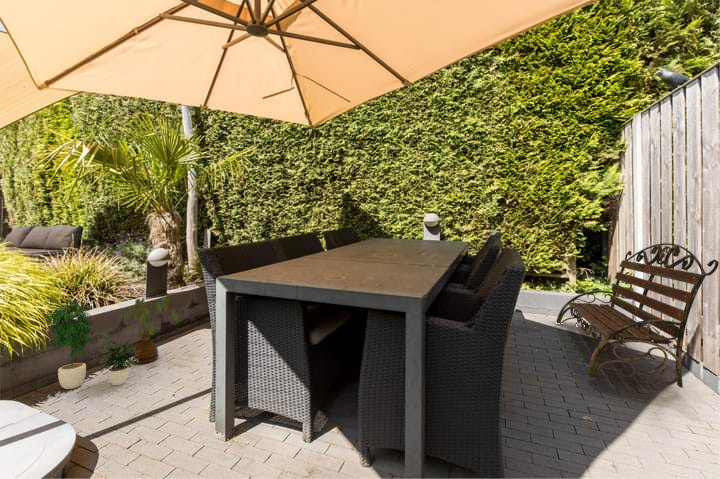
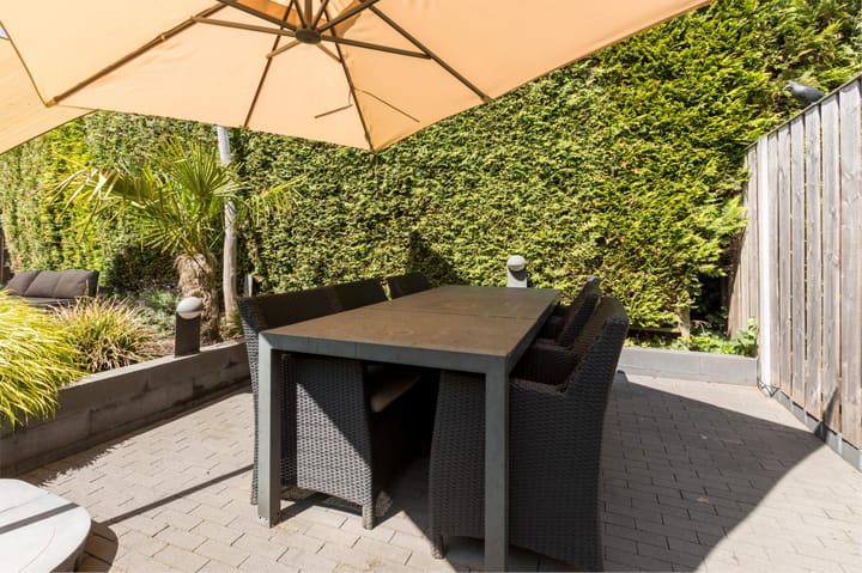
- house plant (150, 329)
- potted plant (93, 340)
- garden bench (617, 297)
